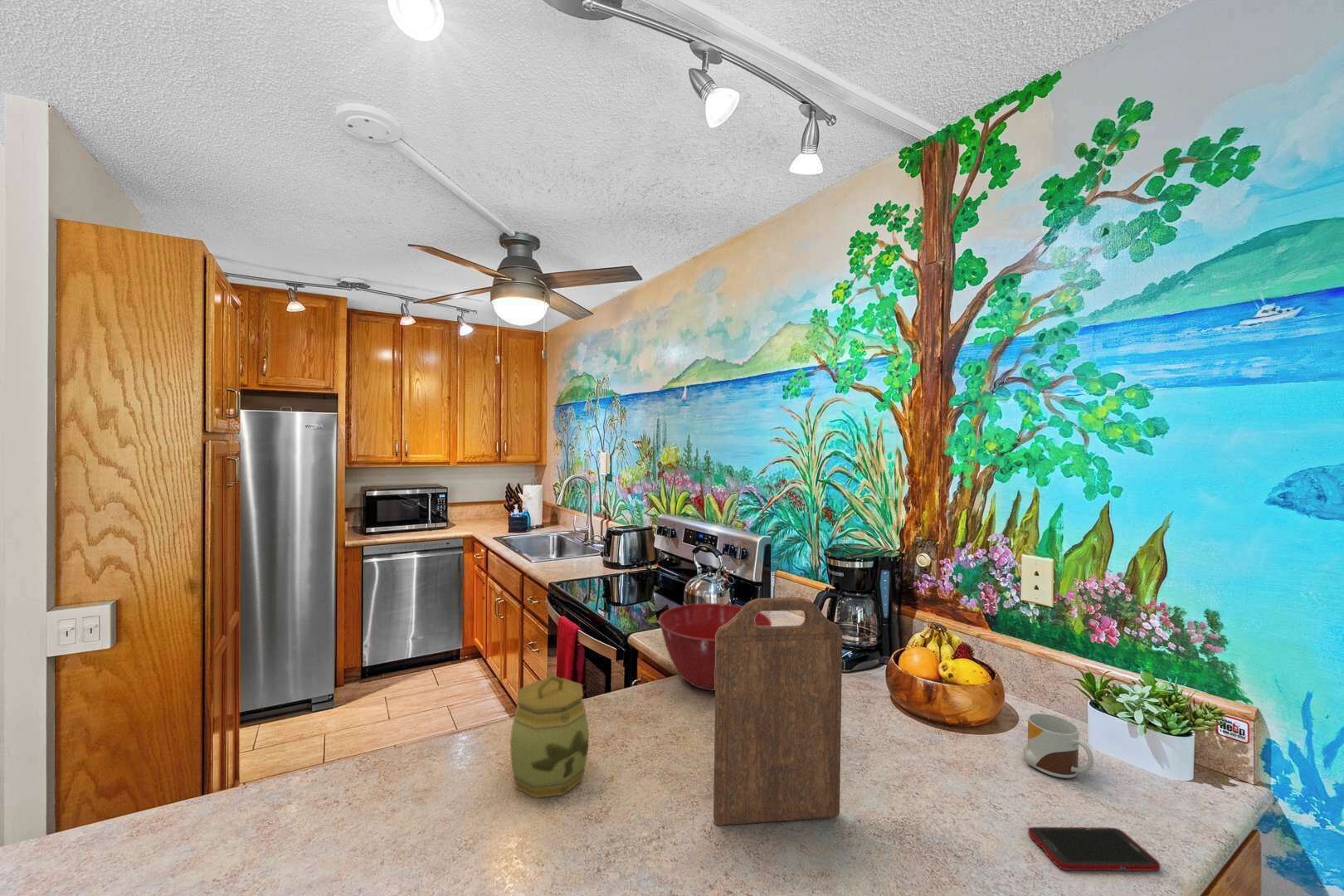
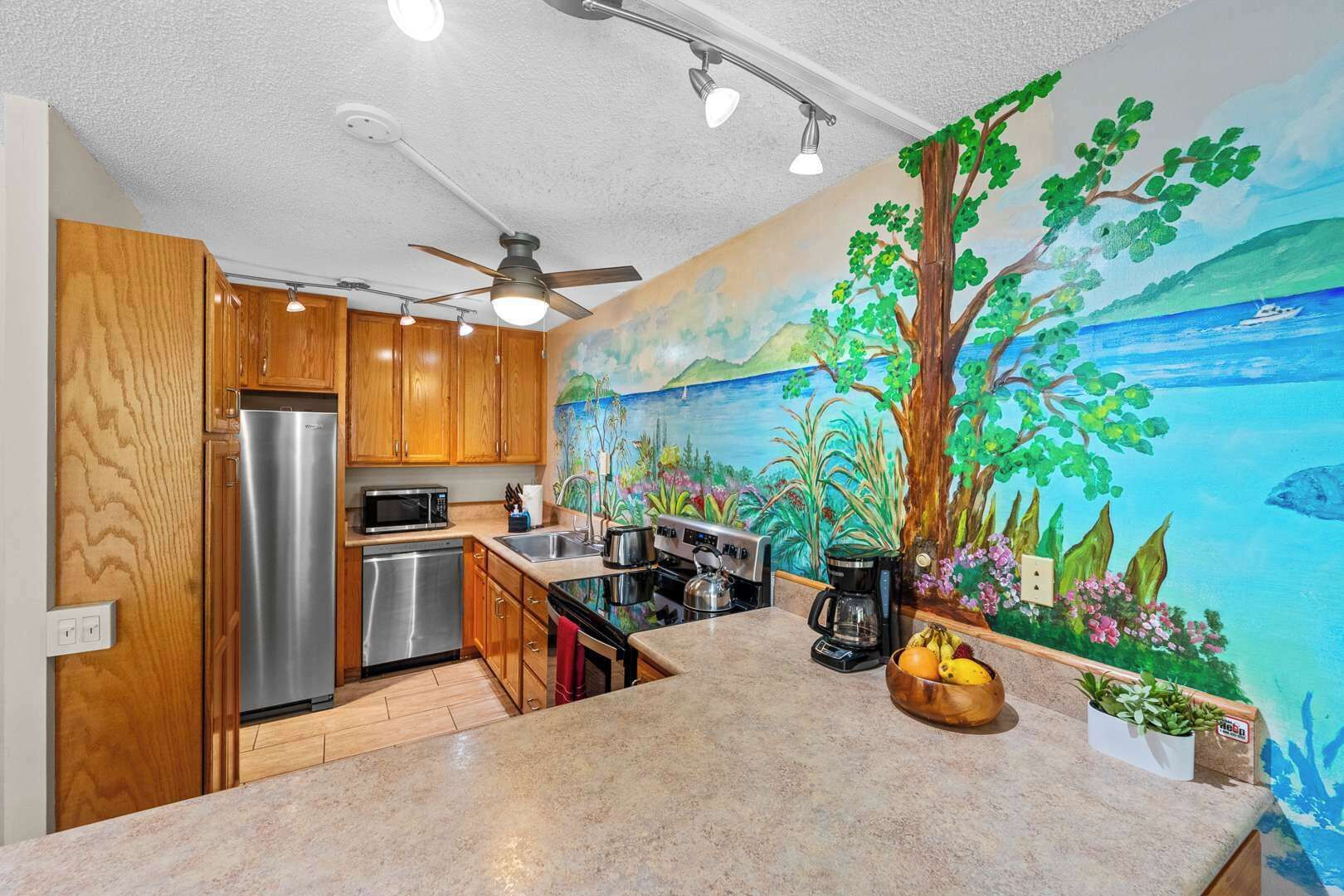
- mixing bowl (714, 649)
- cutting board (778, 709)
- jar (550, 725)
- cell phone (1091, 848)
- mug (1060, 749)
